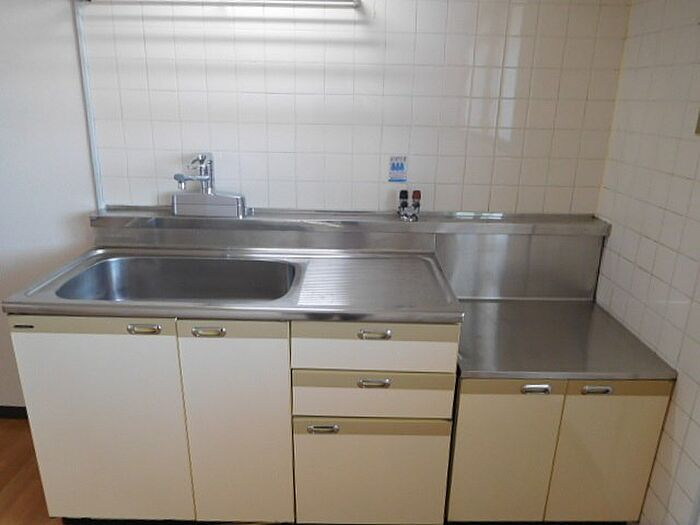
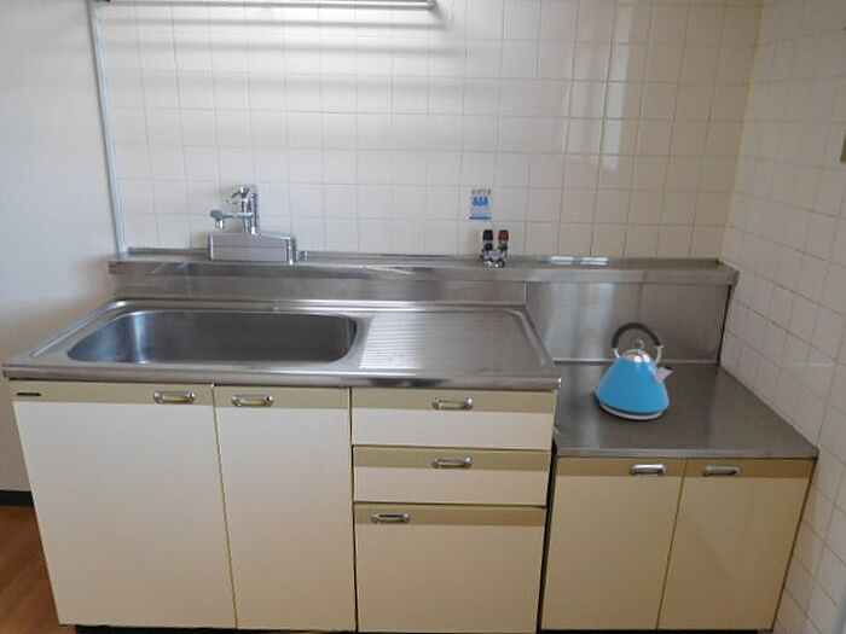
+ kettle (632, 365)
